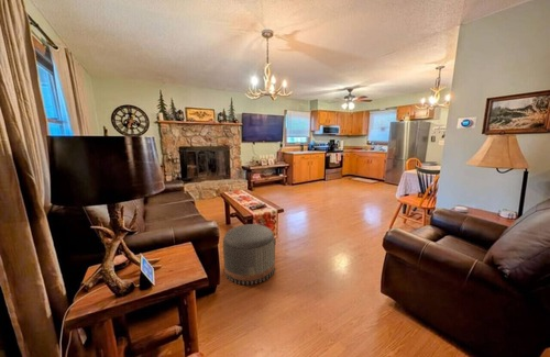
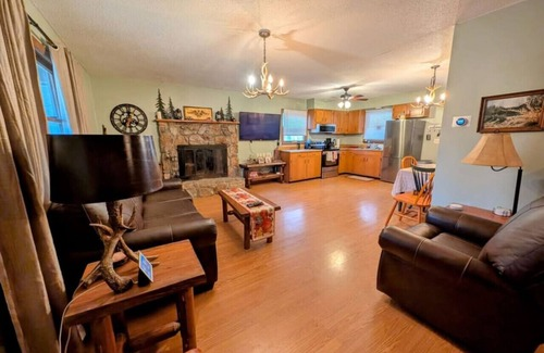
- pouf (249, 248)
